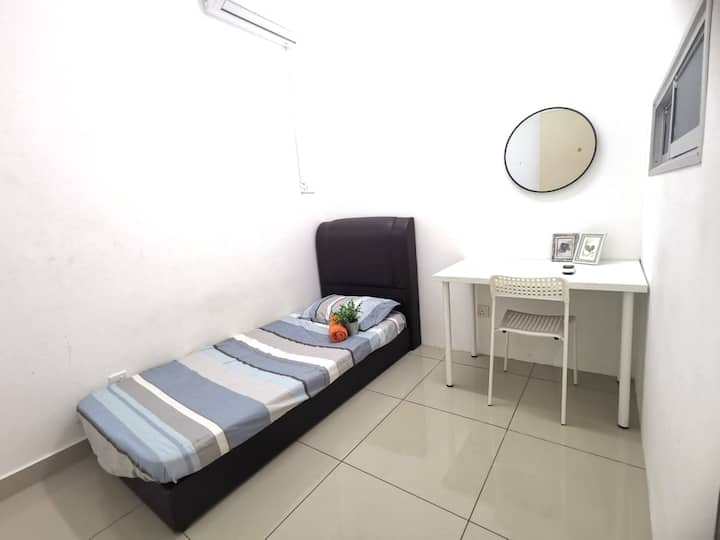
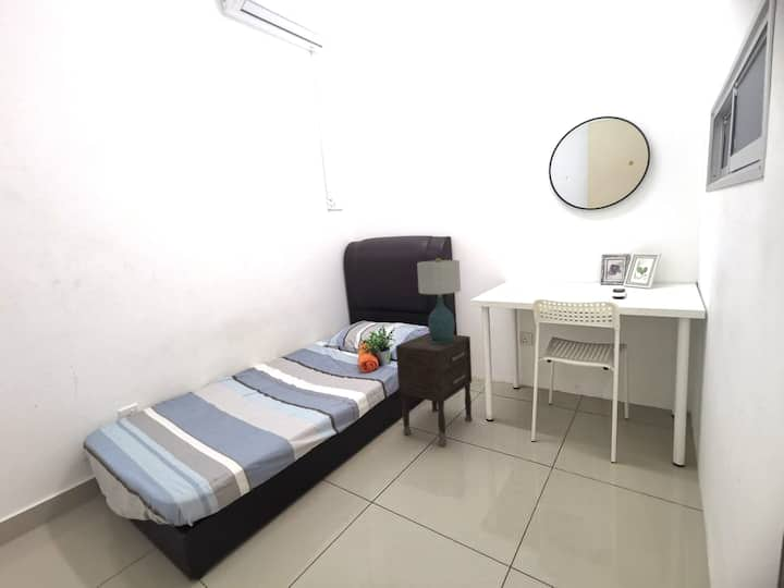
+ table lamp (440, 299)
+ nightstand (437, 384)
